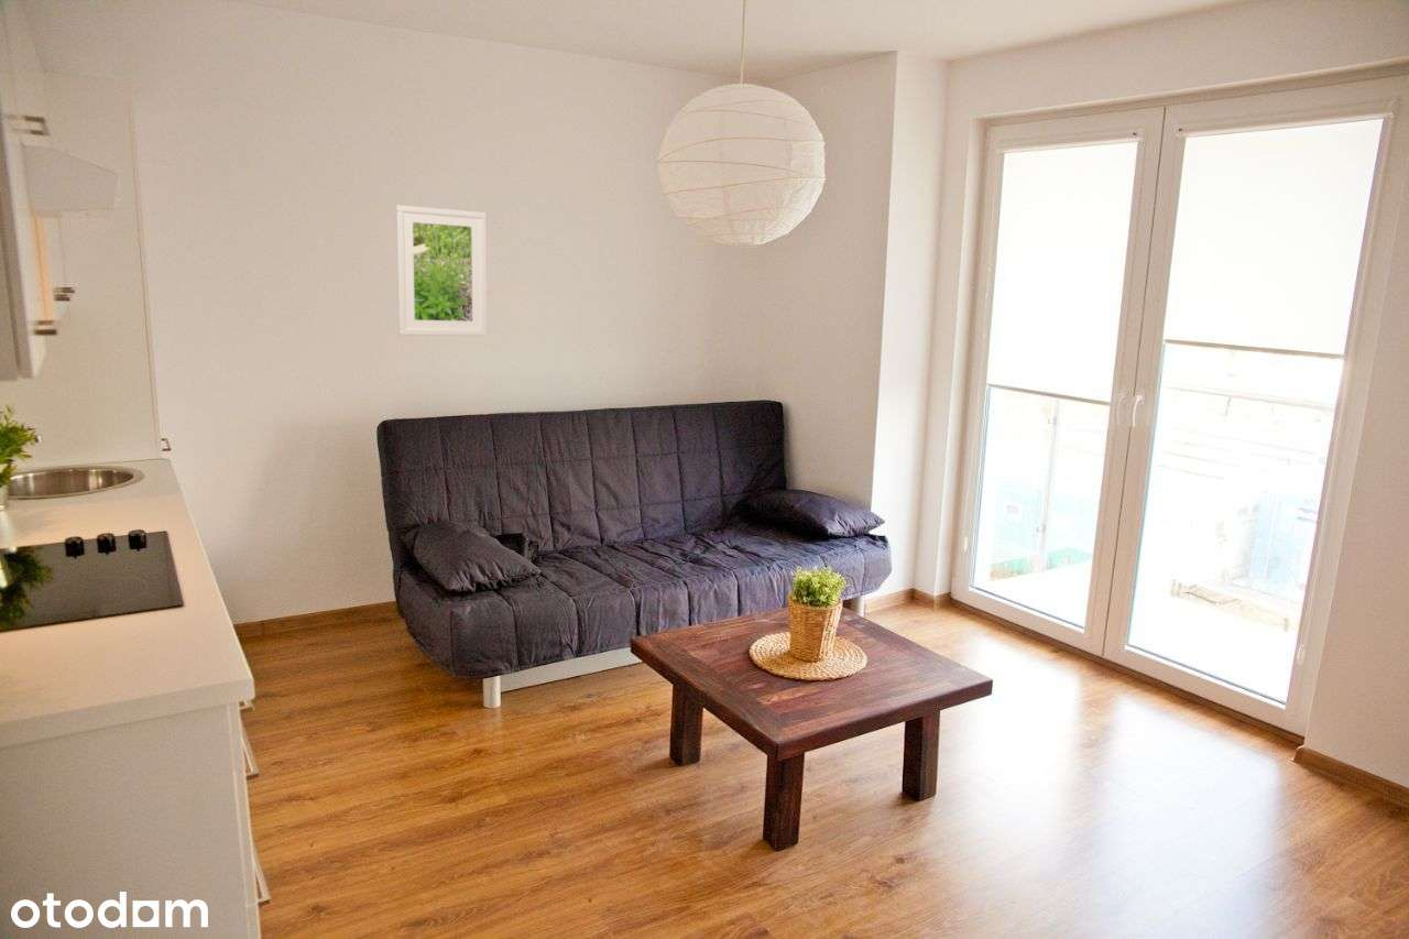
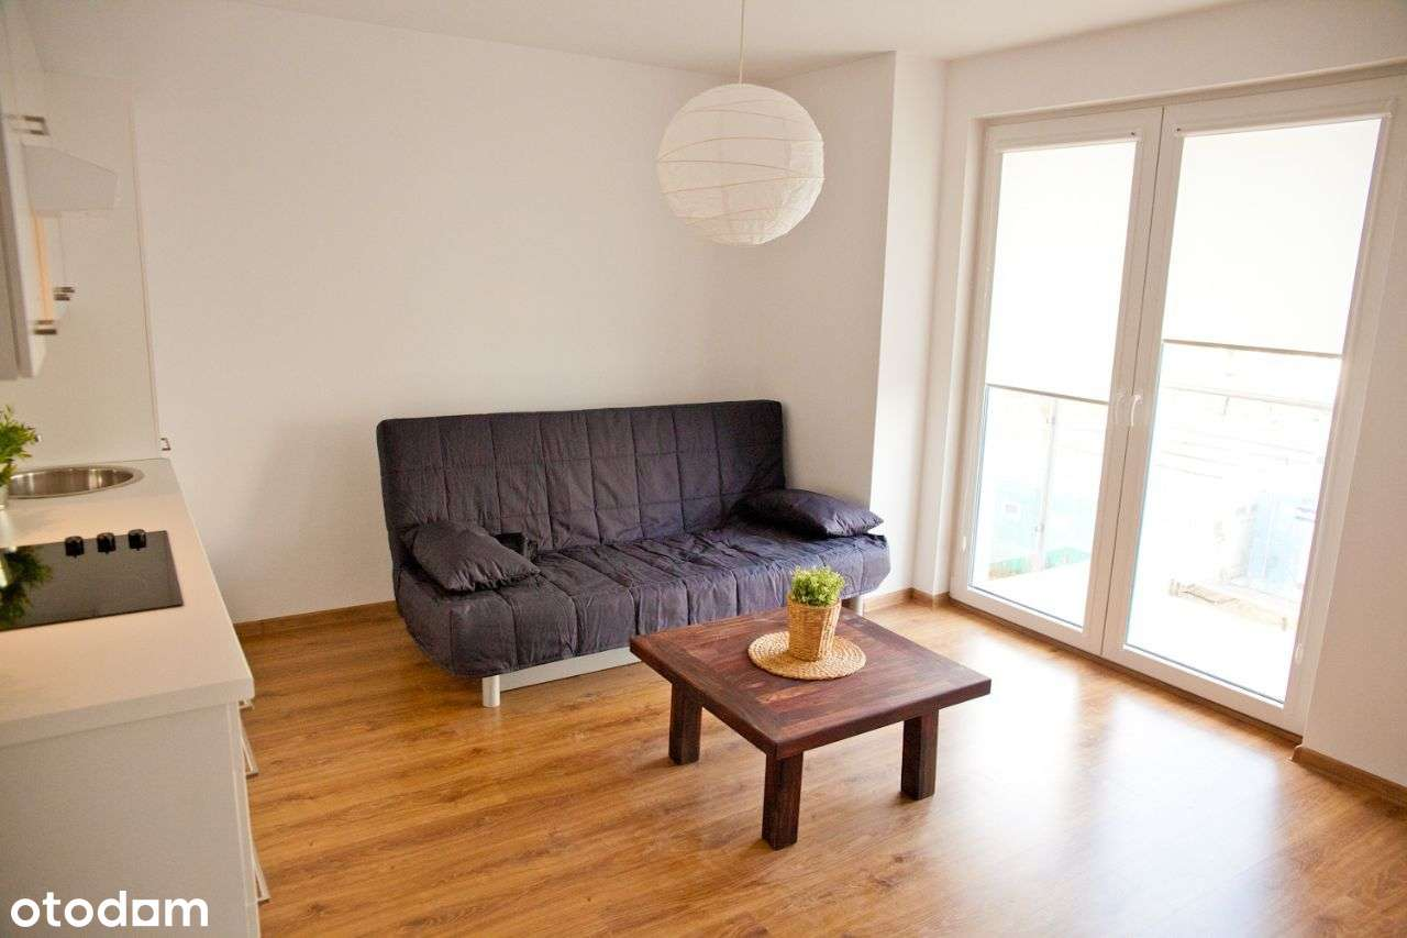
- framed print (443, 272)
